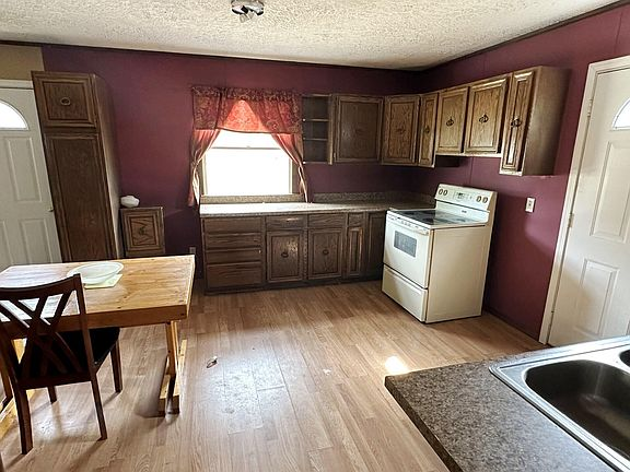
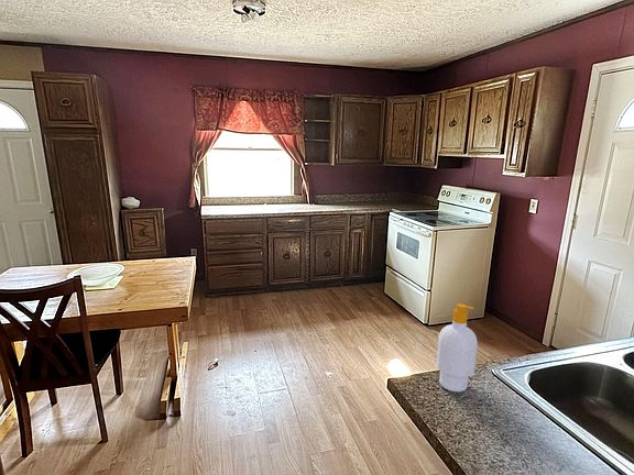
+ soap bottle (457, 345)
